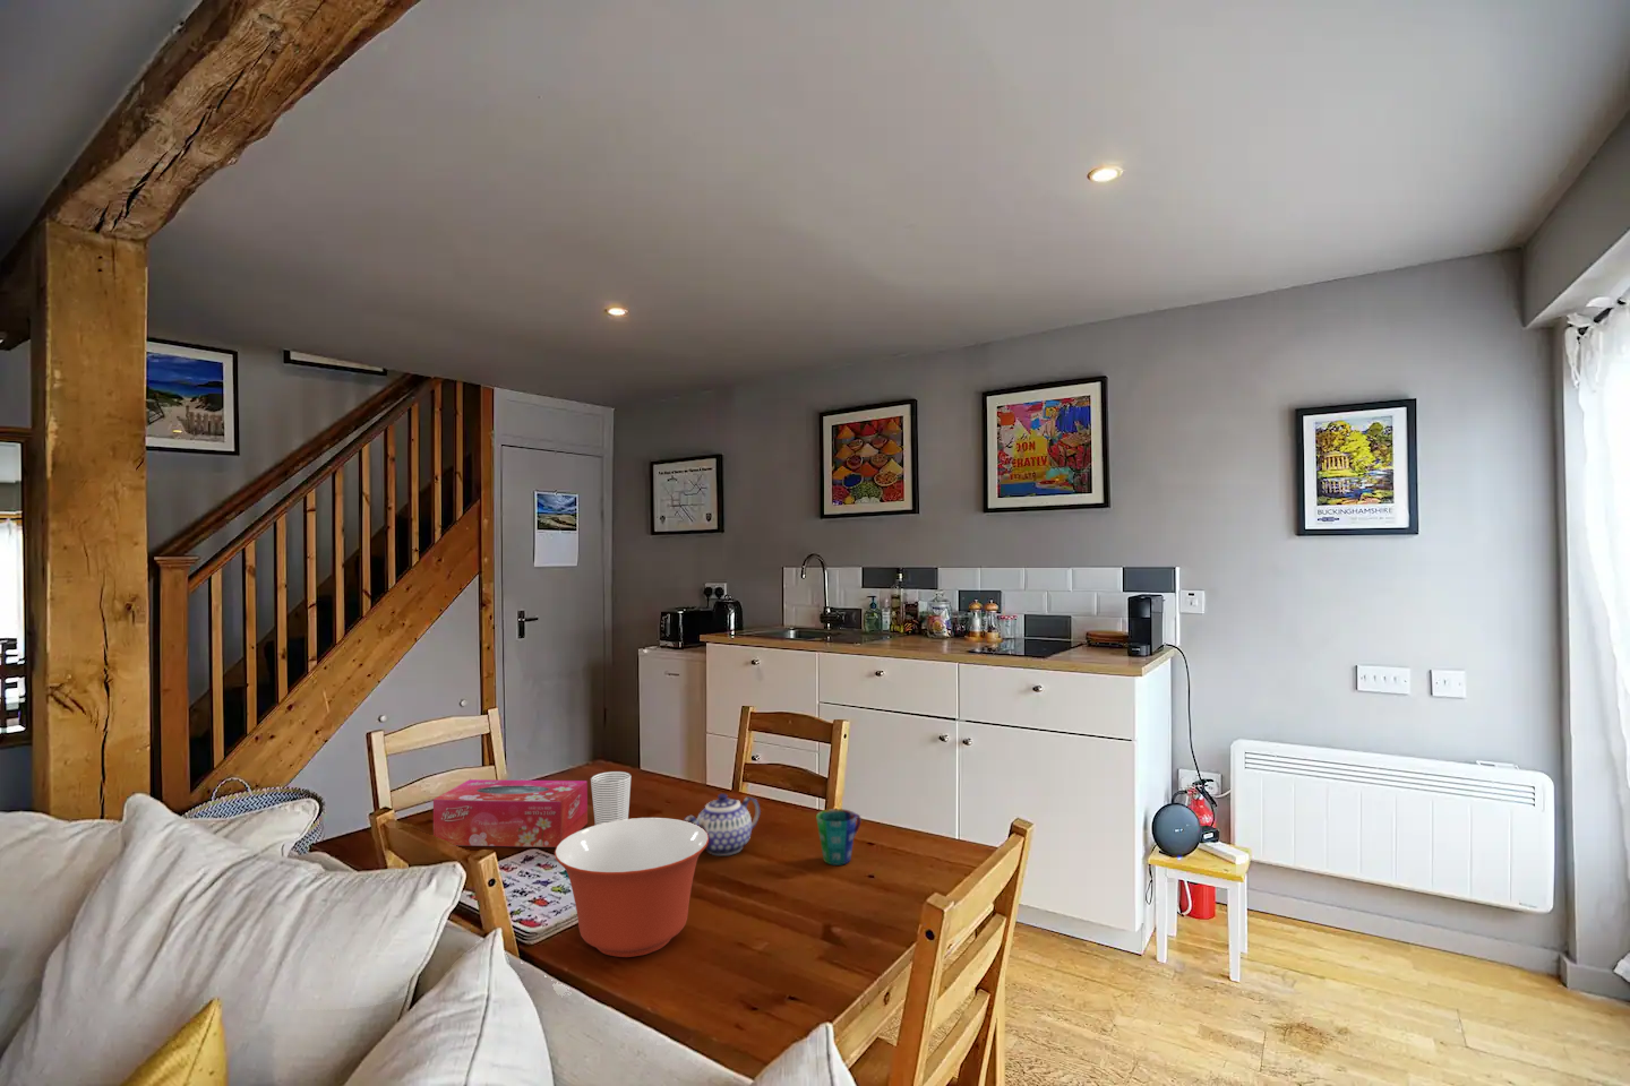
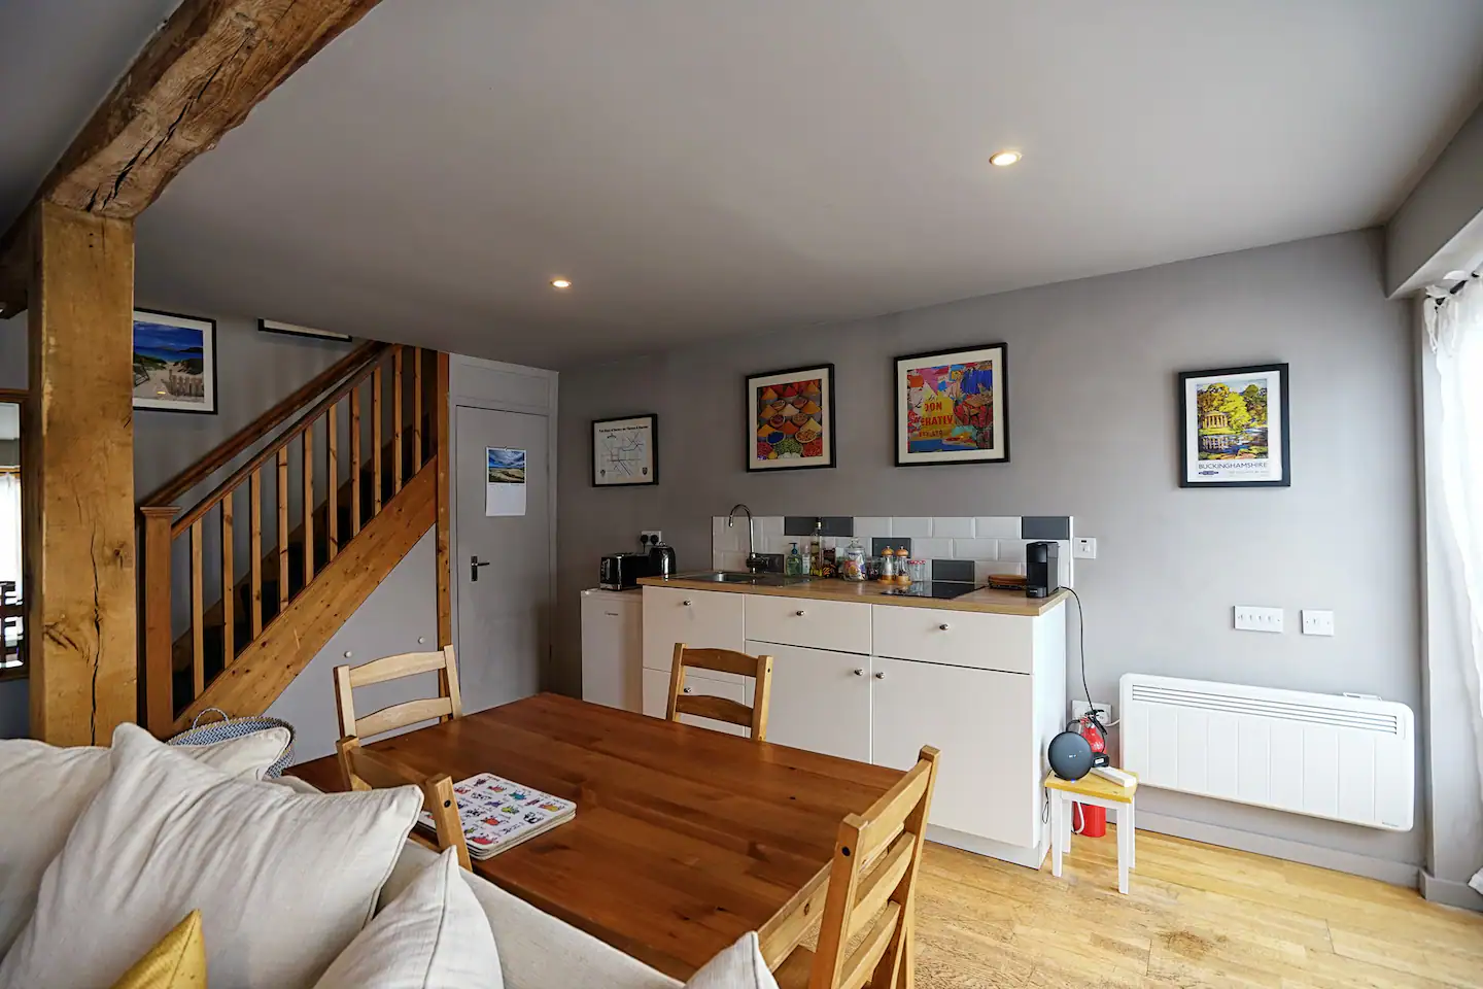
- cup (611, 812)
- mixing bowl (633, 890)
- tissue box (513, 811)
- cup (840, 836)
- teapot (723, 822)
